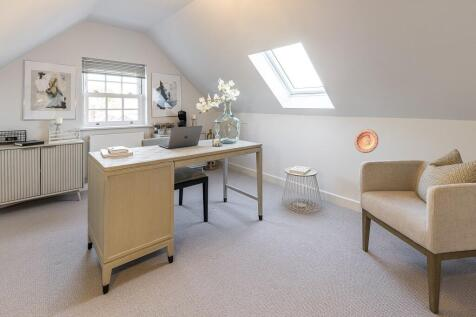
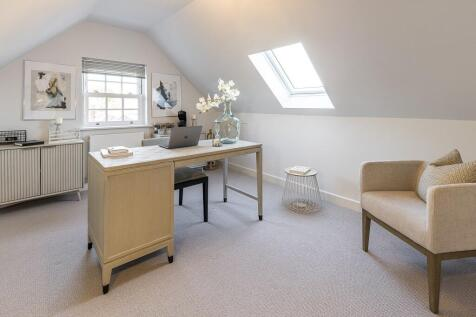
- decorative plate (366, 141)
